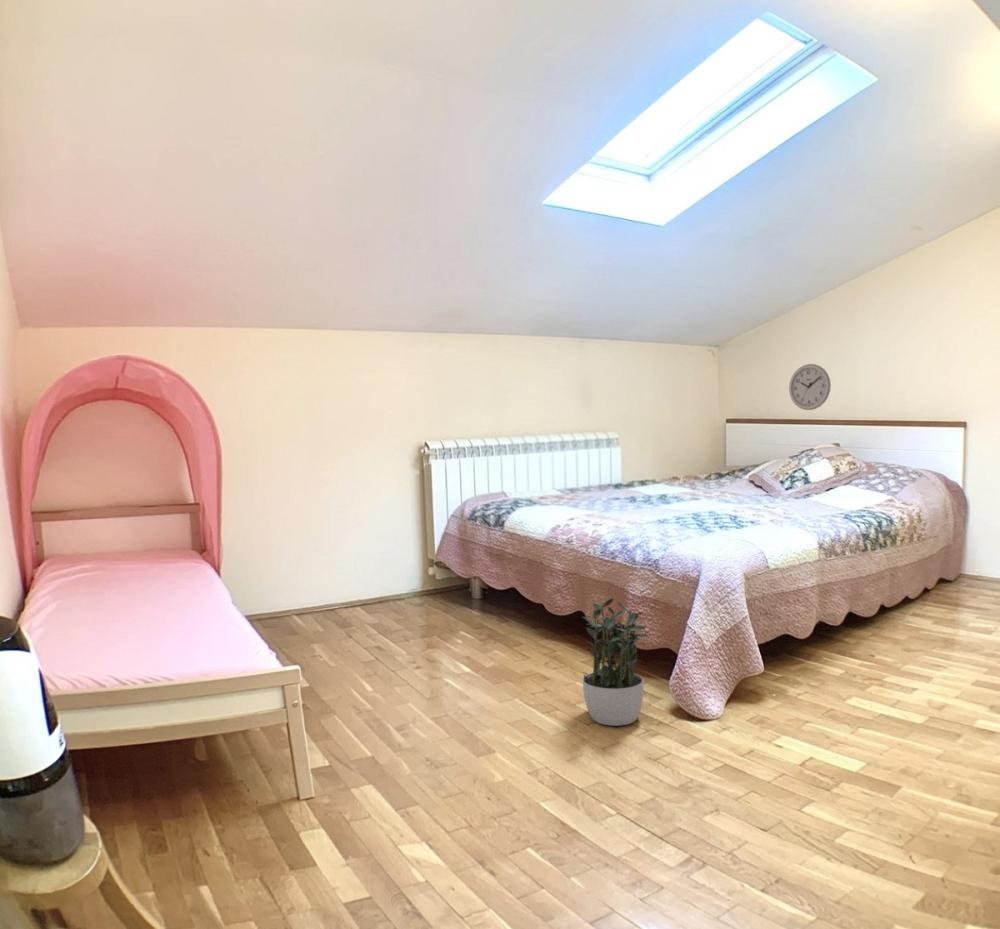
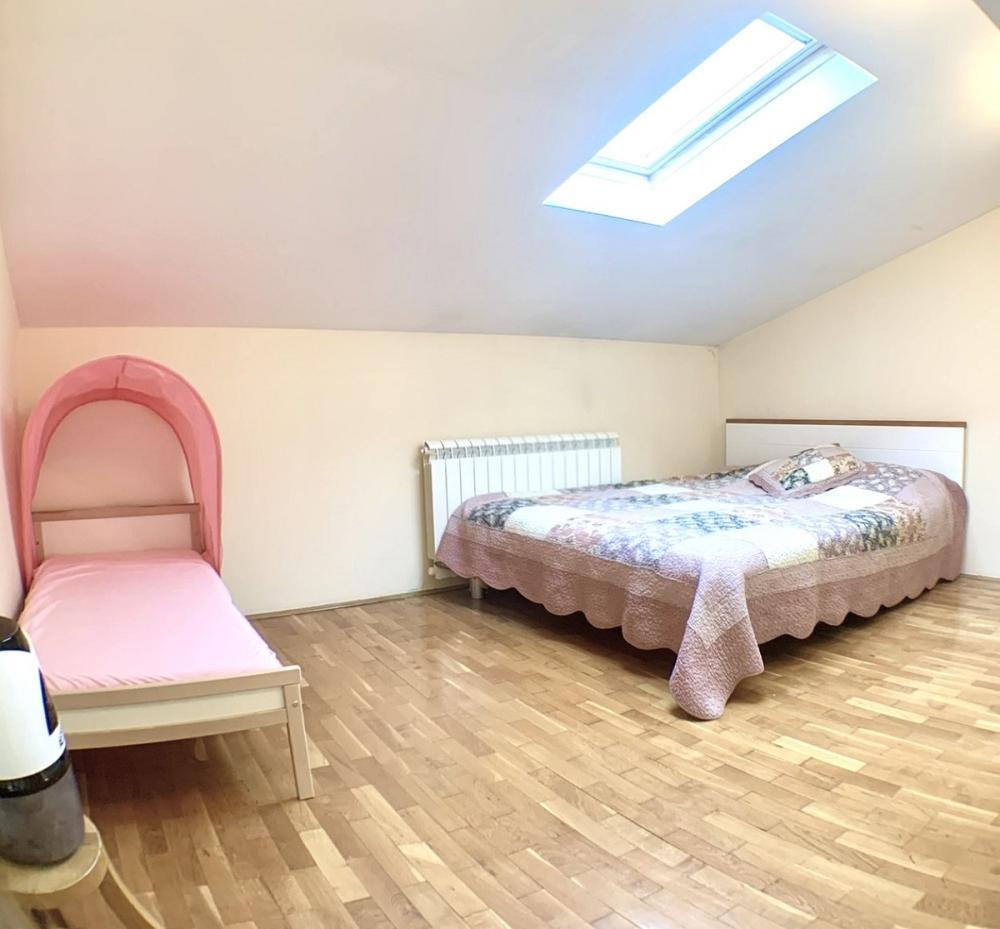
- potted plant (616, 660)
- wall clock (808, 387)
